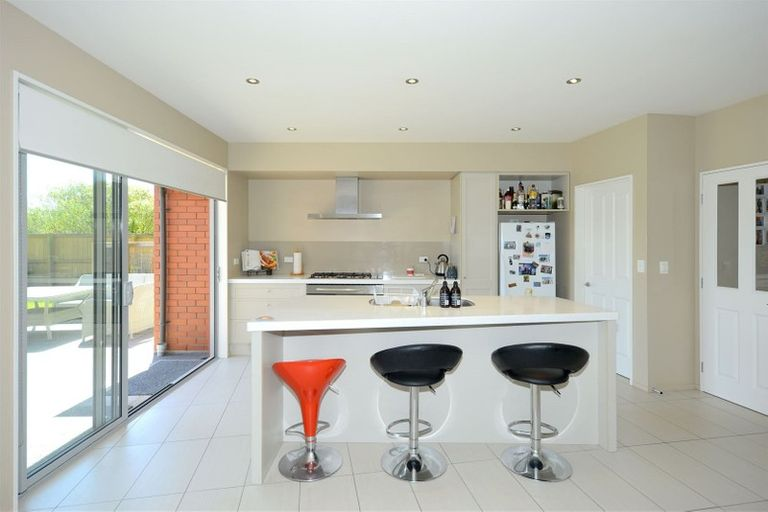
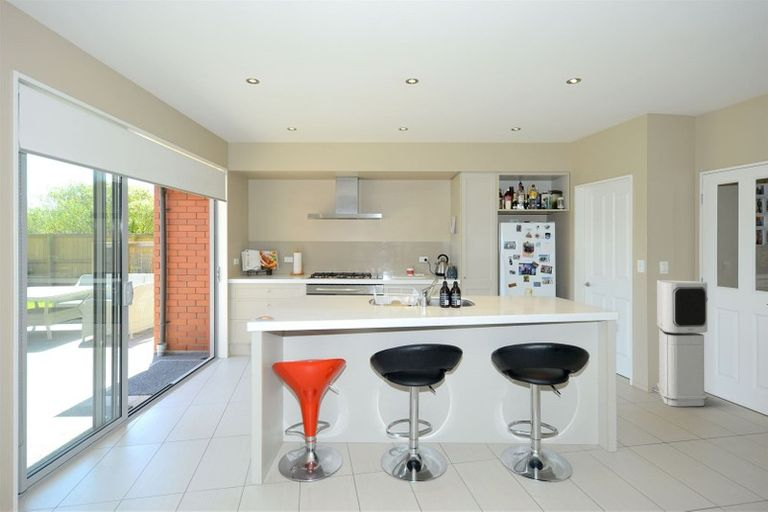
+ air purifier (673, 340)
